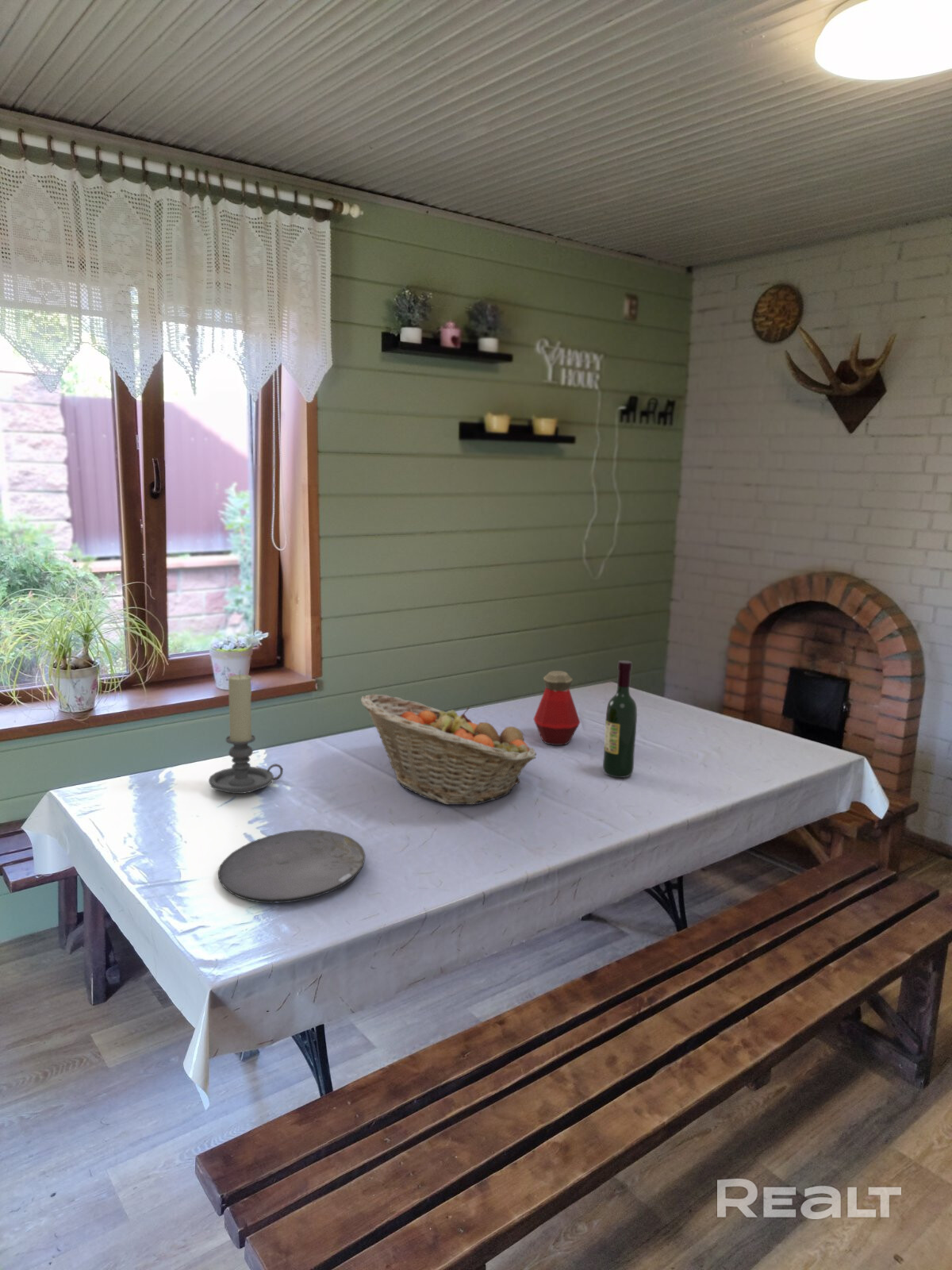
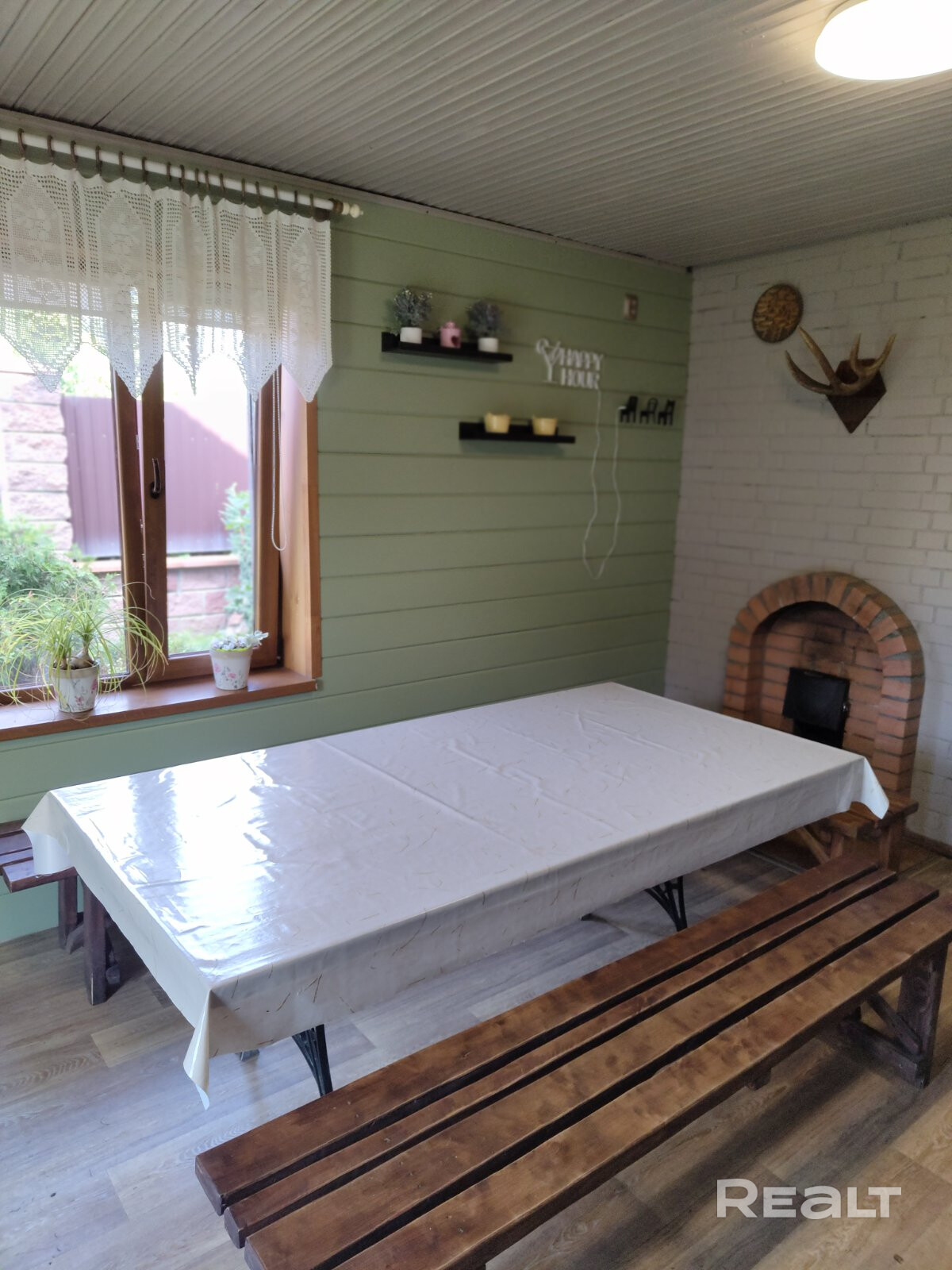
- fruit basket (446, 741)
- bottle (557, 706)
- plate (293, 863)
- candle holder (247, 730)
- wine bottle (621, 718)
